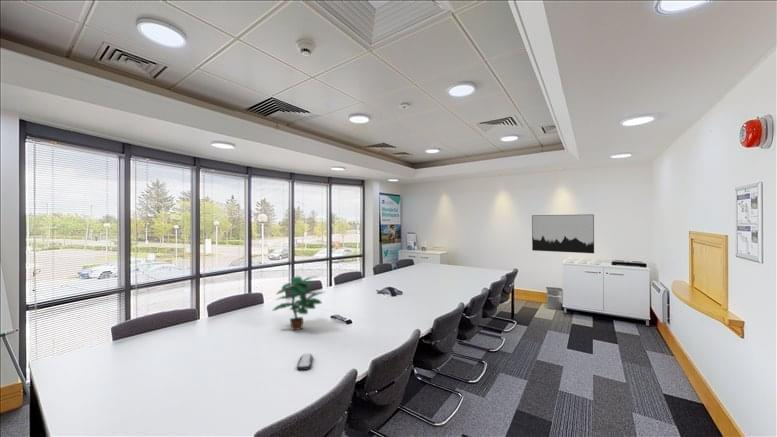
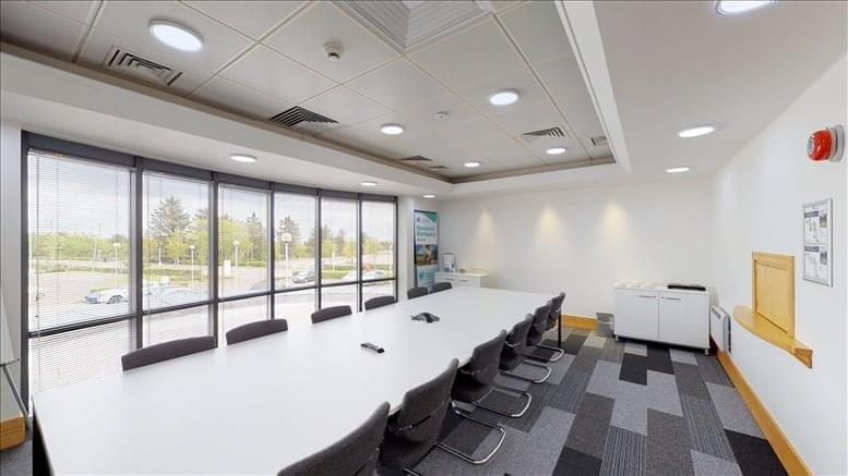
- wall art (561, 233)
- potted plant (300, 303)
- remote control (305, 361)
